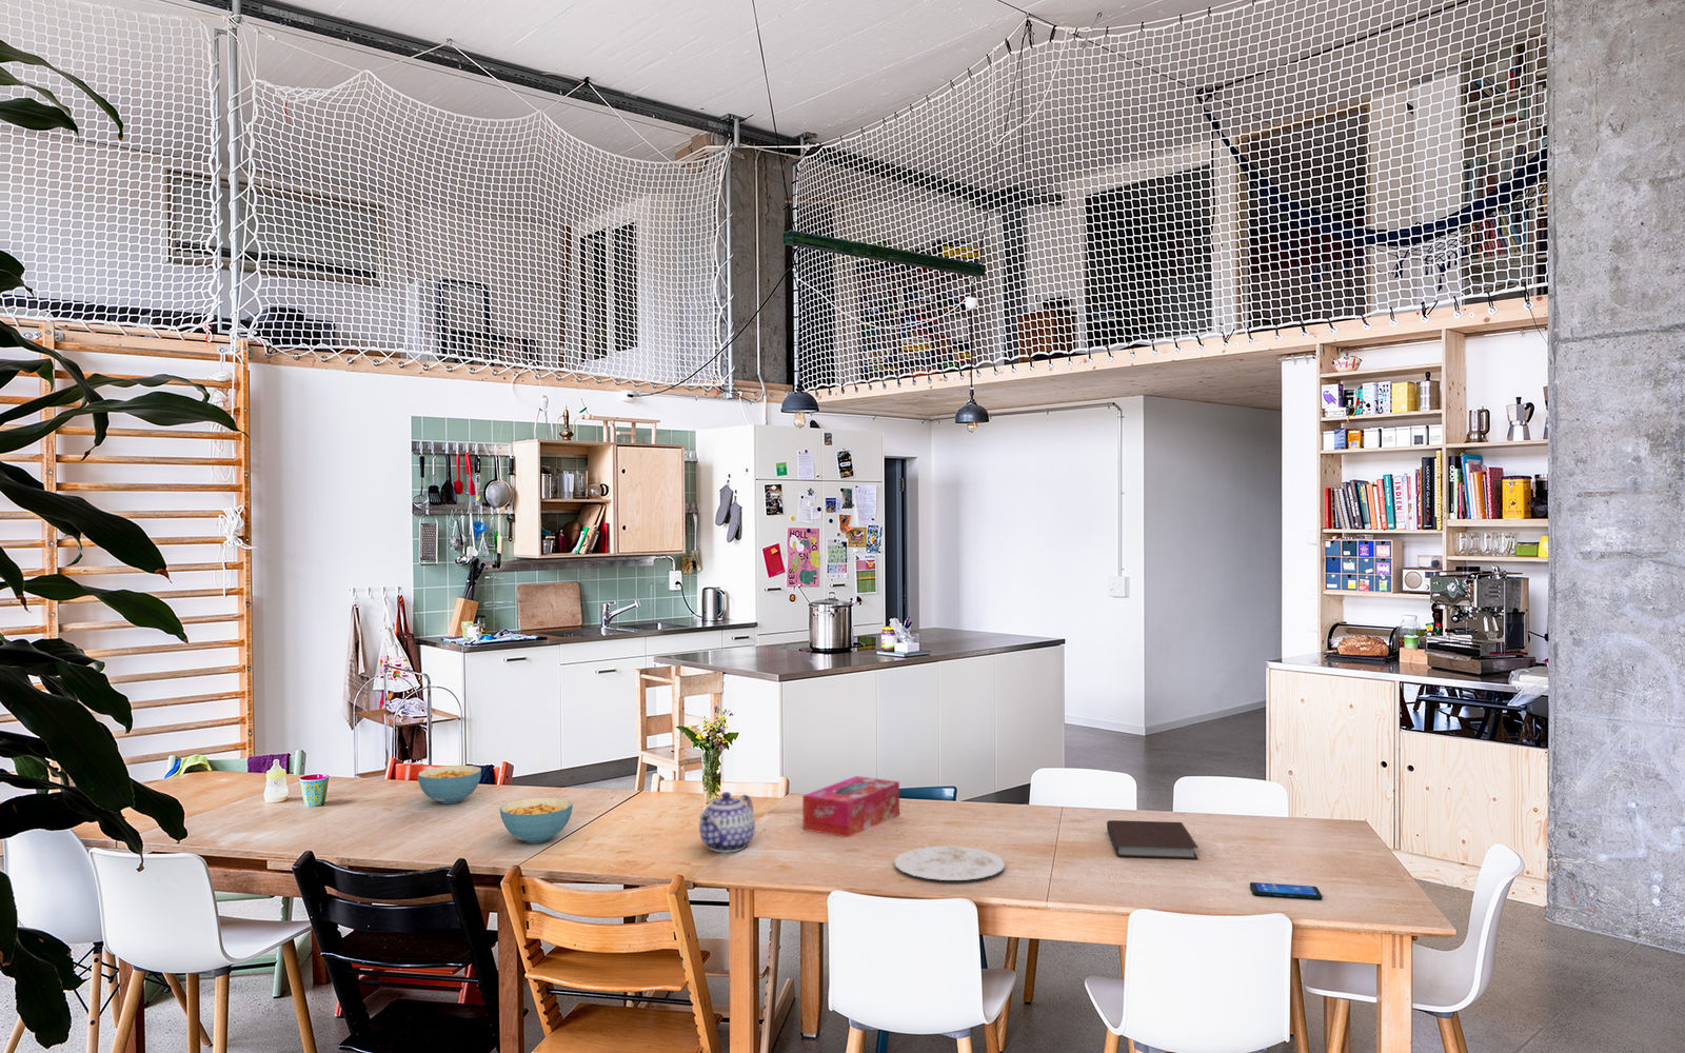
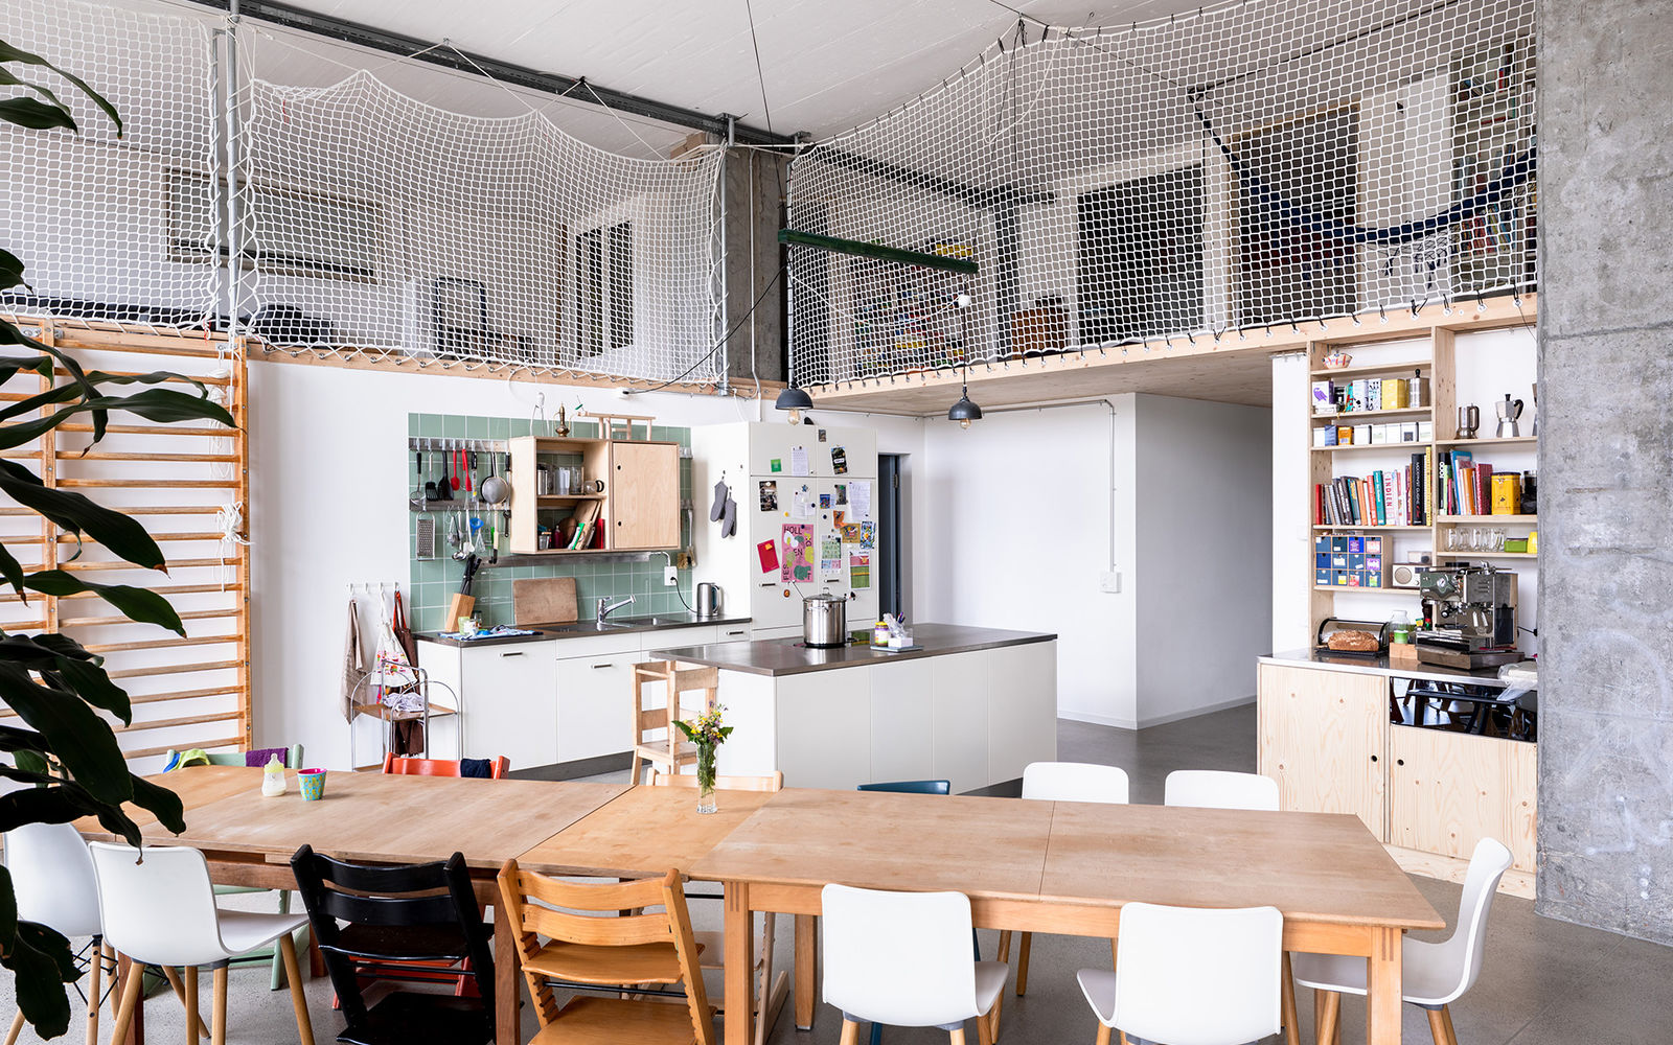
- plate (949, 864)
- cereal bowl (450, 786)
- tissue box (852, 804)
- smartphone (1285, 889)
- notebook (1150, 838)
- cereal bowl (536, 823)
- teapot (727, 819)
